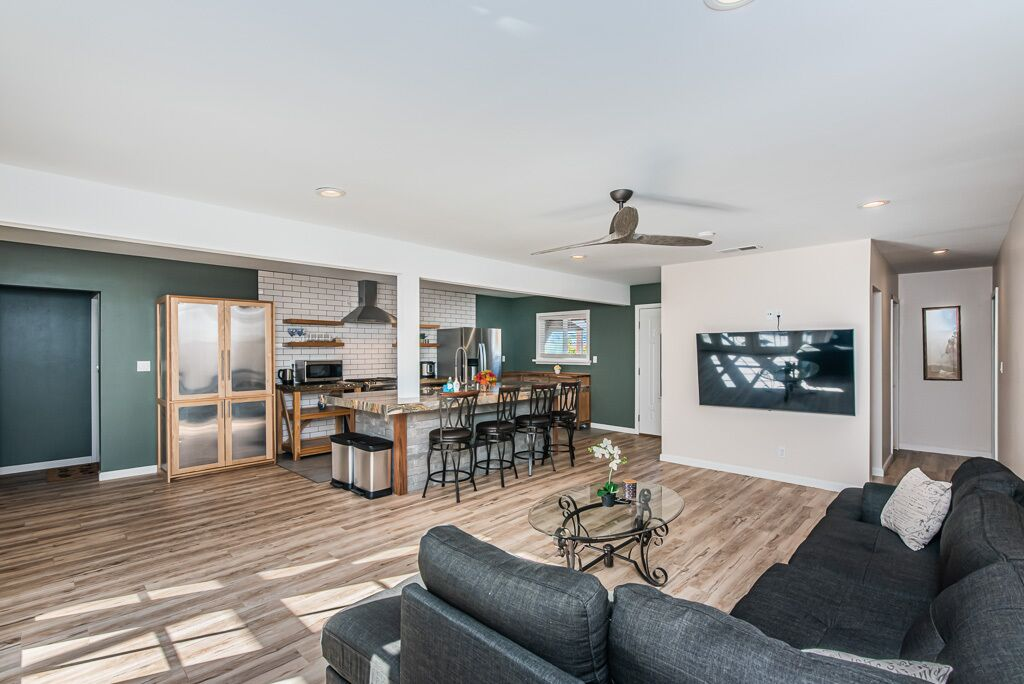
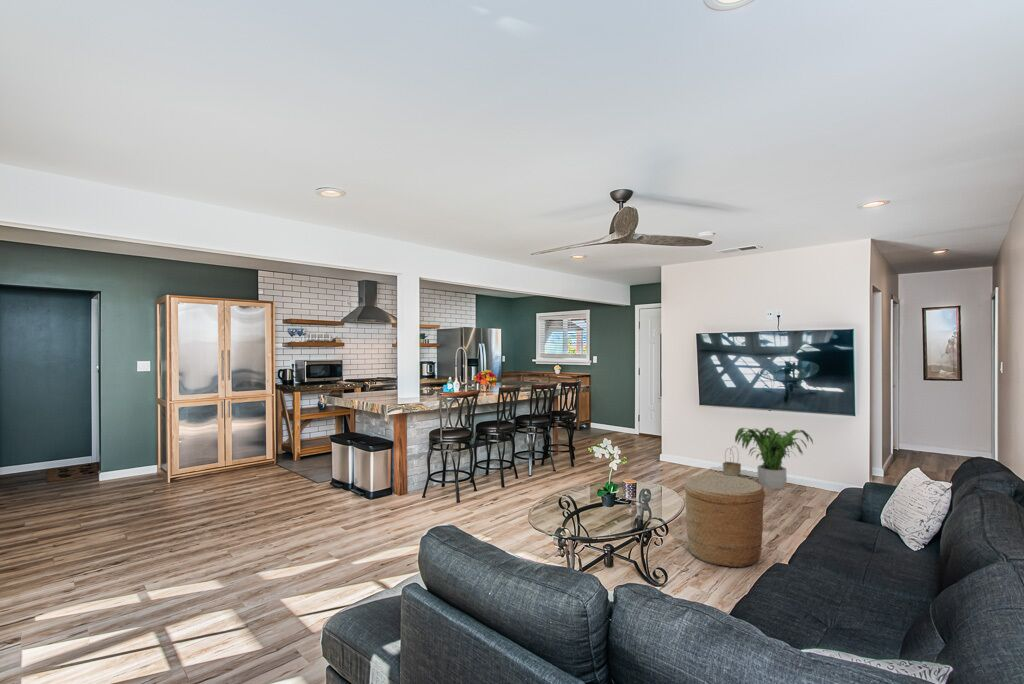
+ potted plant (774, 457)
+ basket (730, 460)
+ basket (723, 518)
